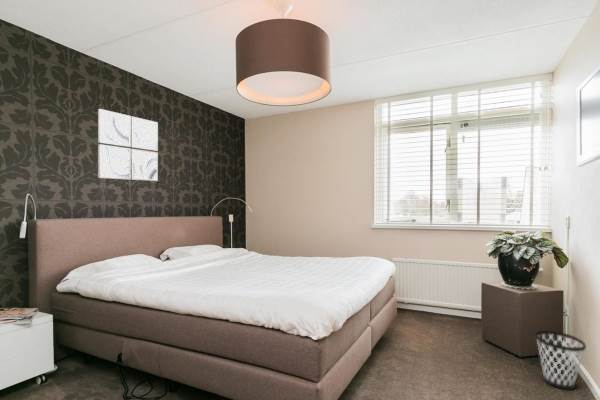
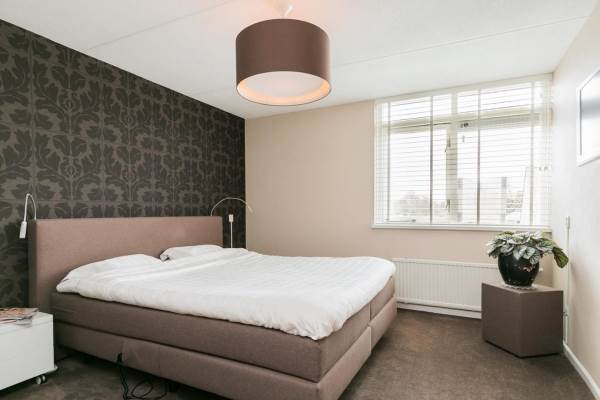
- wastebasket (559, 361)
- wall art (130, 146)
